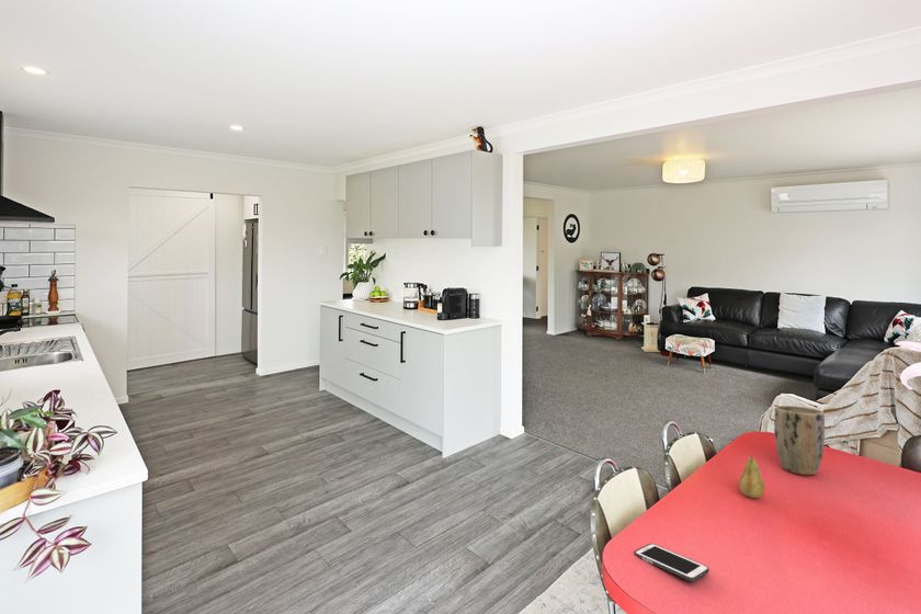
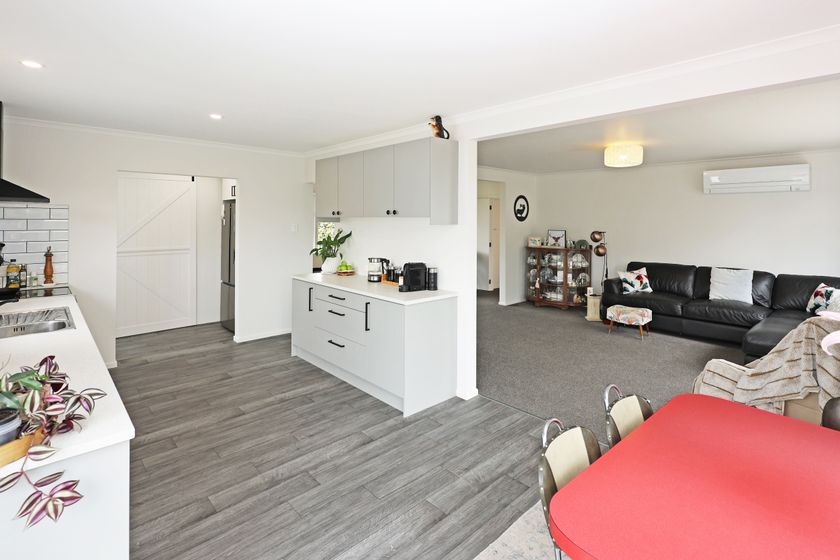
- cell phone (670, 561)
- plant pot (798, 440)
- fruit (751, 475)
